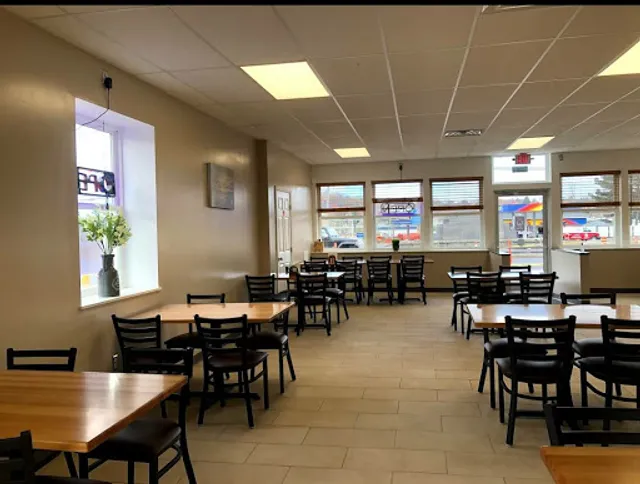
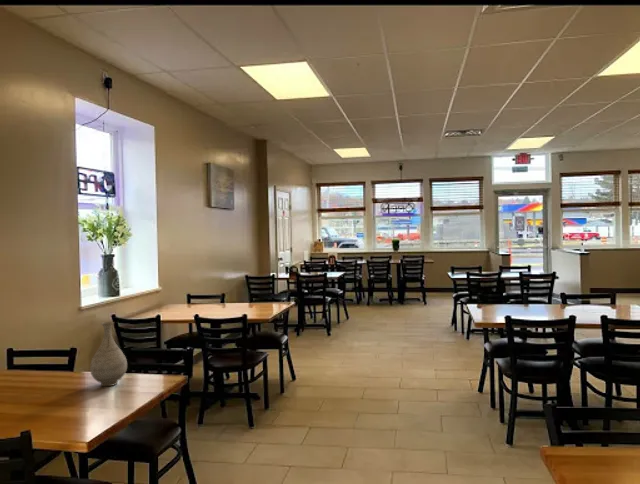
+ vase (108, 353)
